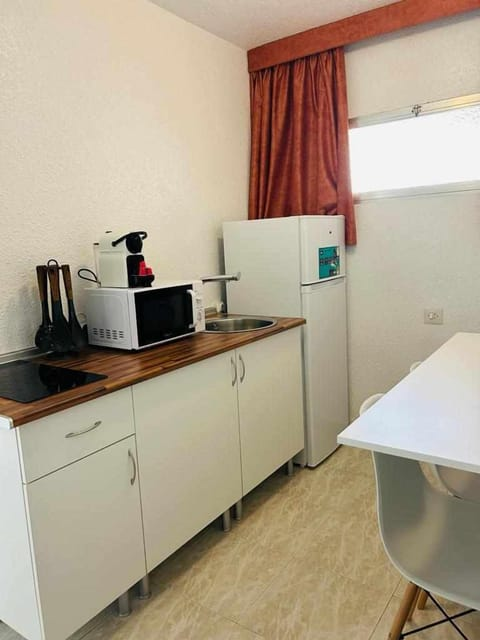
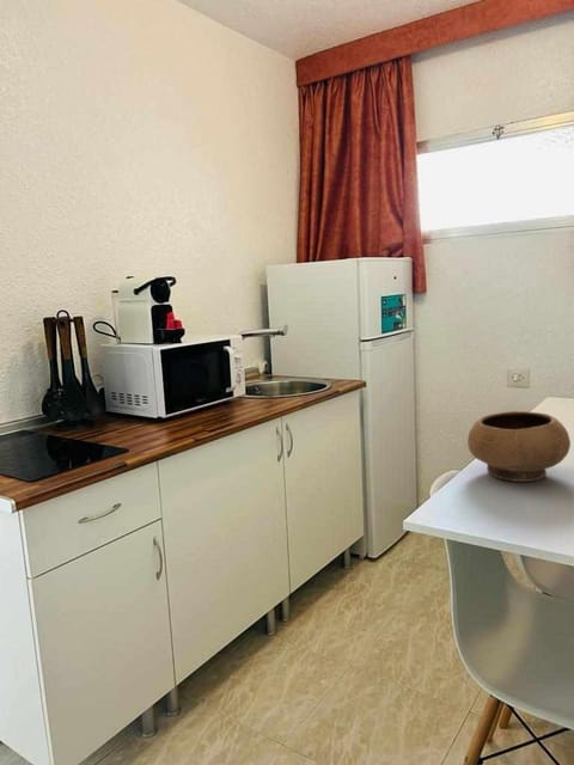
+ bowl (517, 445)
